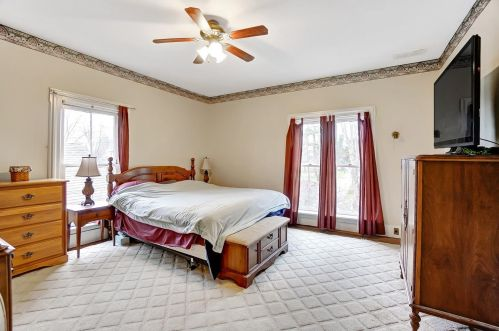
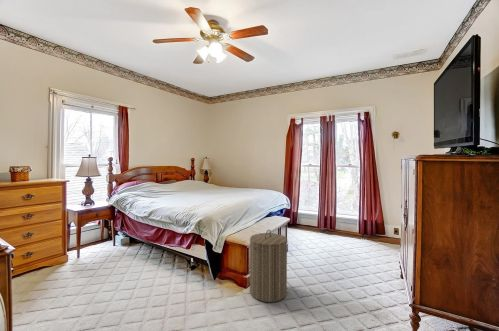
+ laundry hamper (268, 260)
